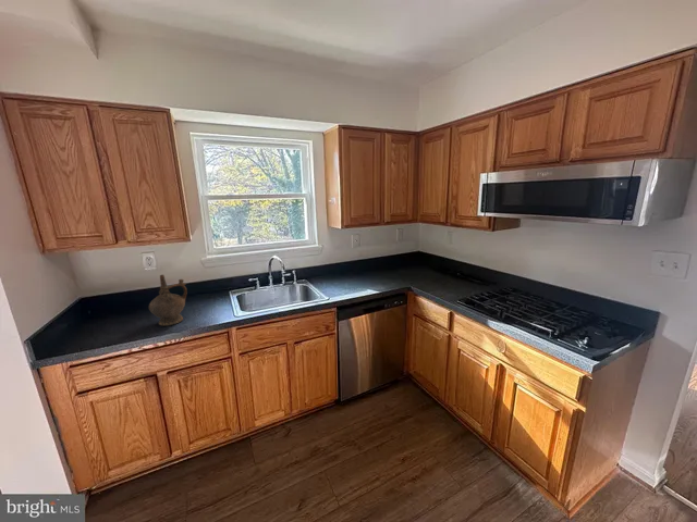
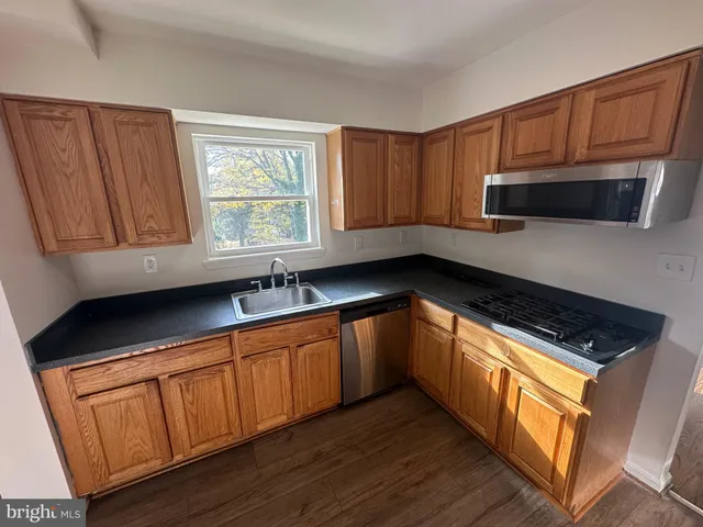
- ceremonial vessel (168, 298)
